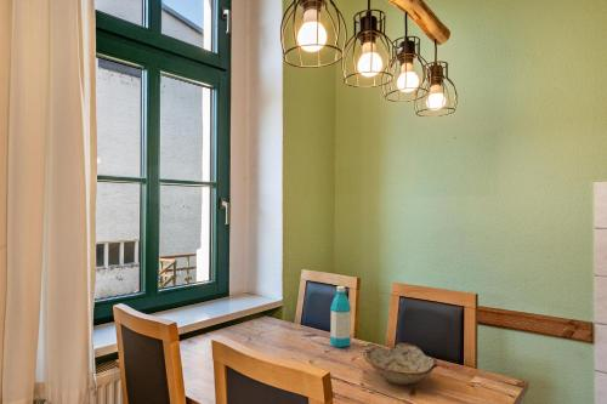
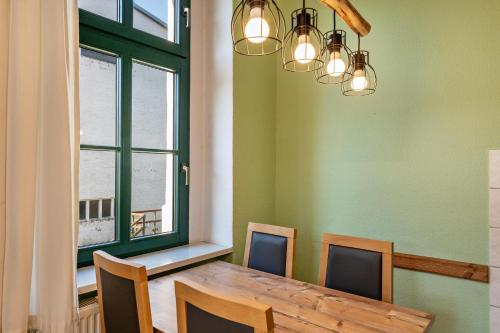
- water bottle (340, 315)
- bowl (399, 366)
